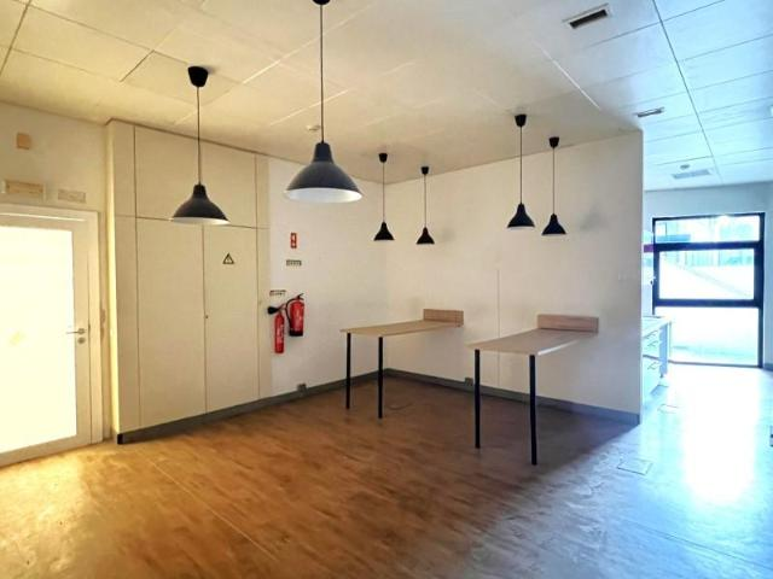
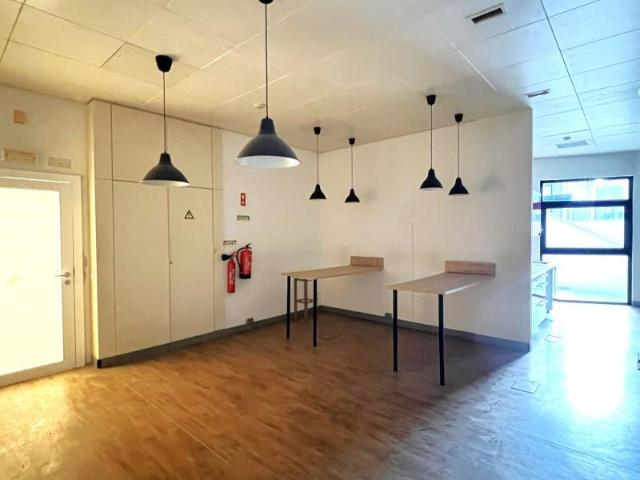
+ stool (305, 297)
